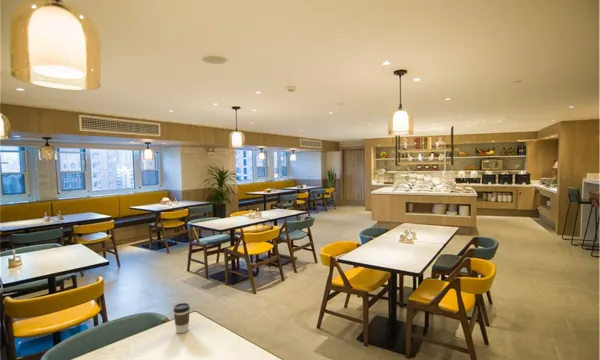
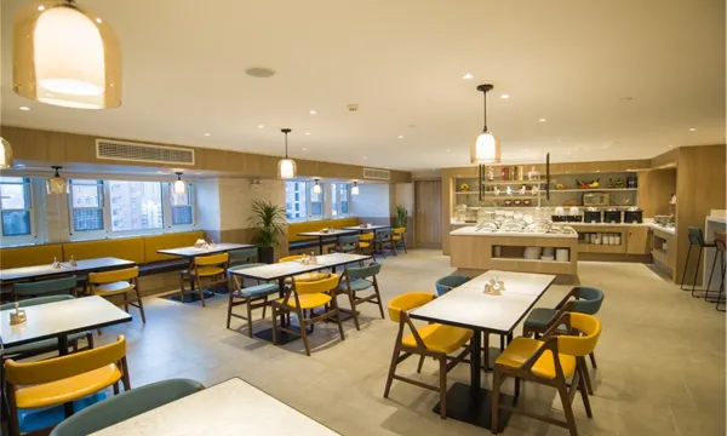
- coffee cup (182, 318)
